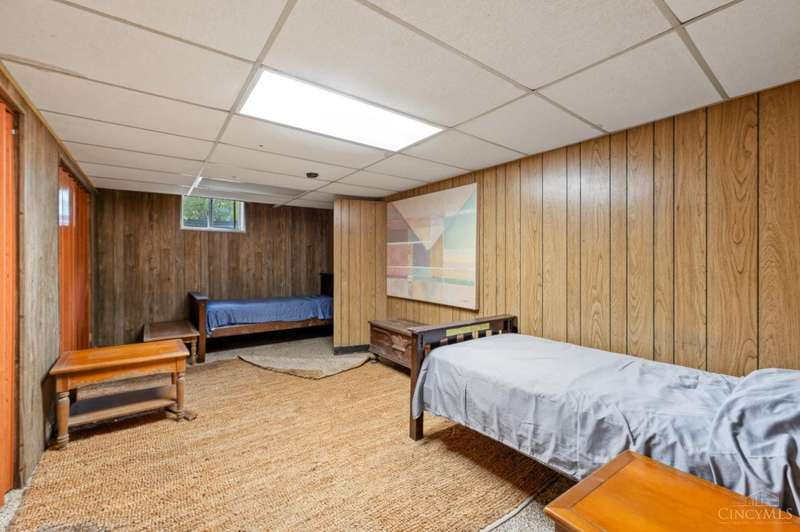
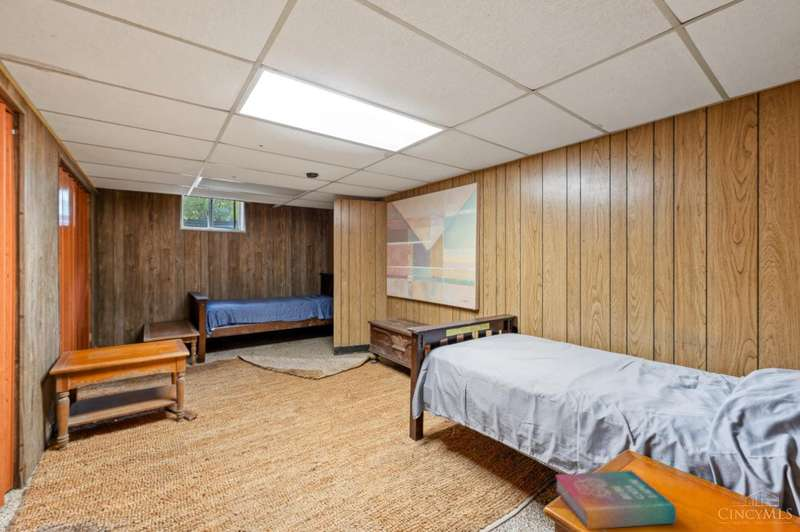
+ book (611, 498)
